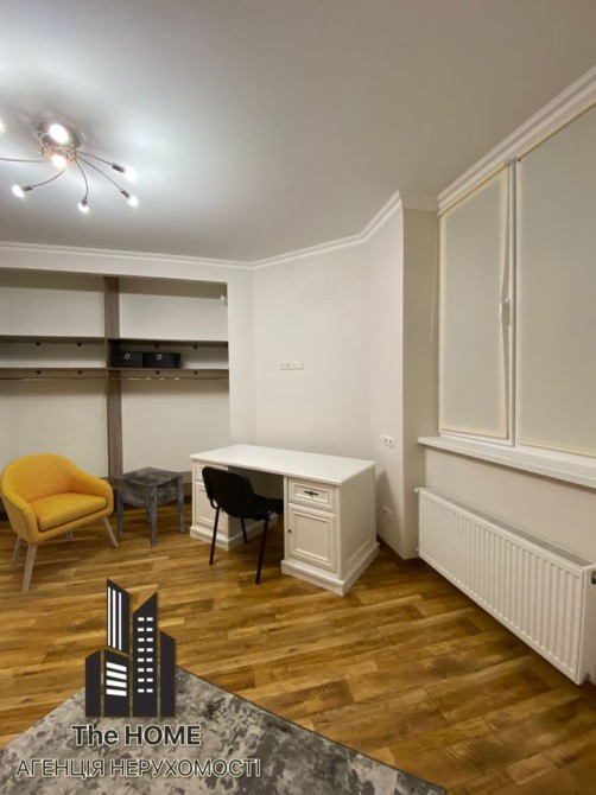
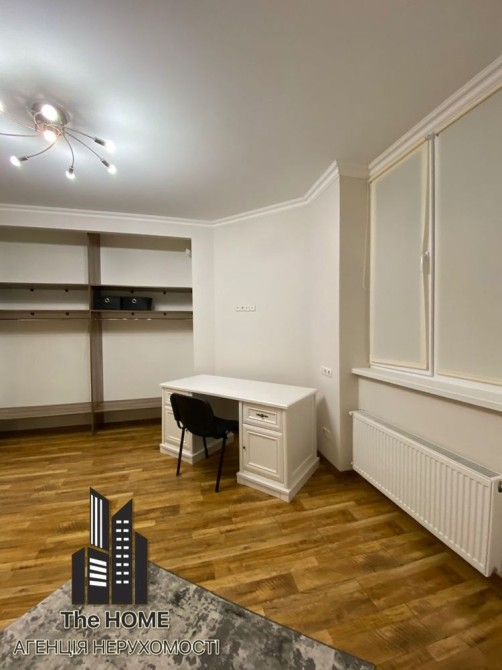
- armchair (53, 508)
- side table (150, 503)
